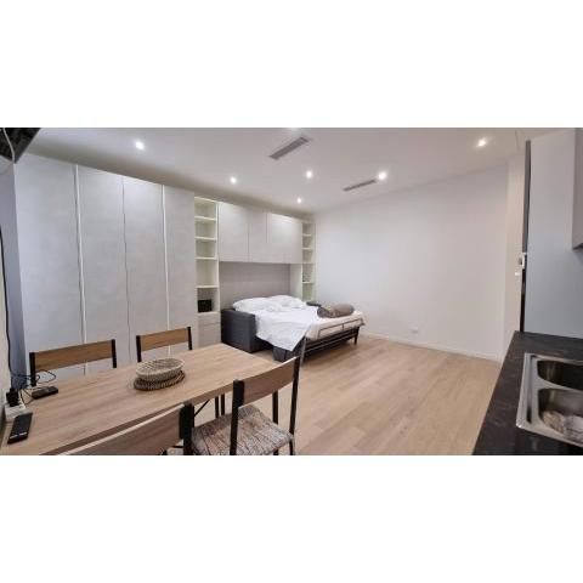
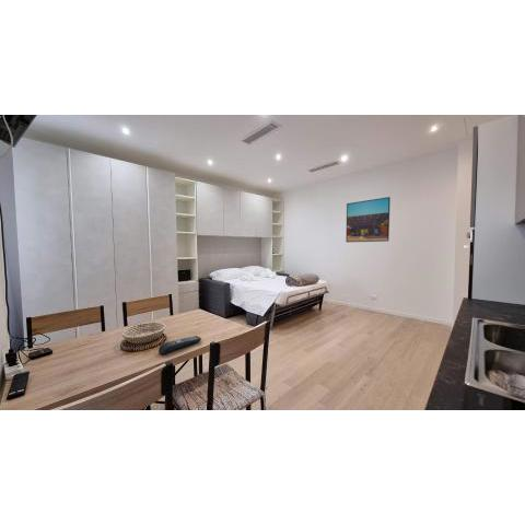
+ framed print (366, 221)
+ remote control (180, 342)
